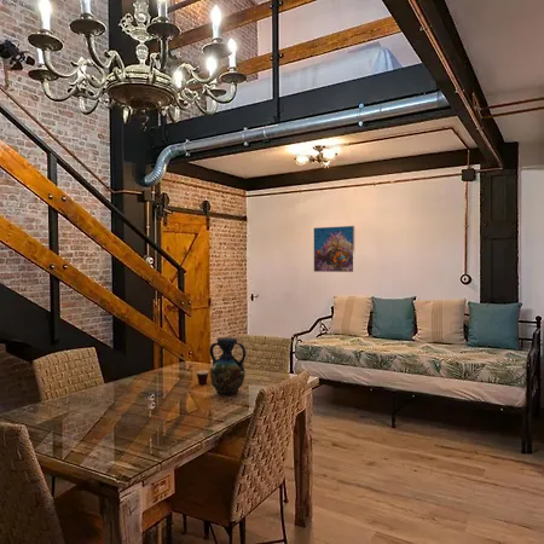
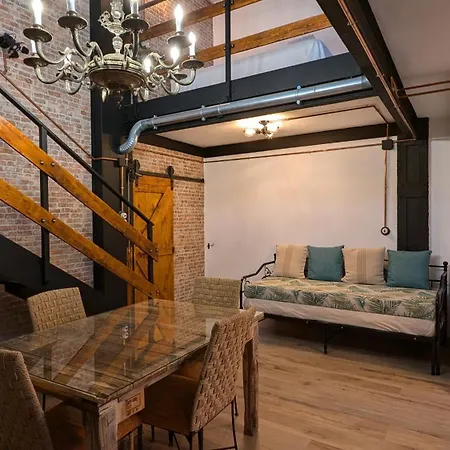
- cup (197, 372)
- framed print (334, 249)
- vase (227, 365)
